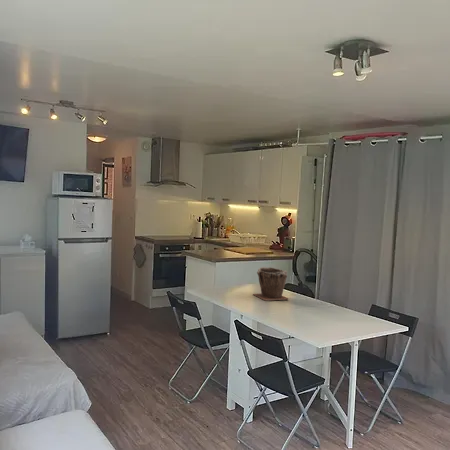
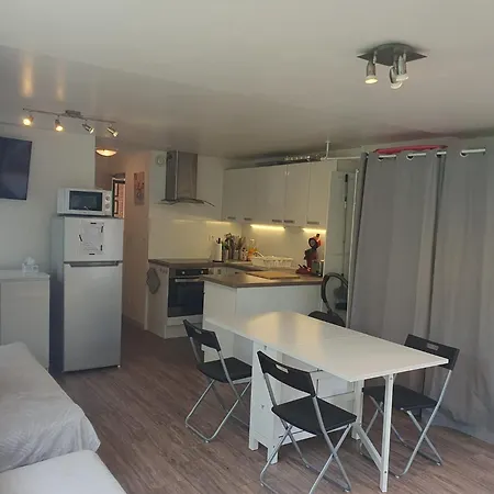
- plant pot (271, 283)
